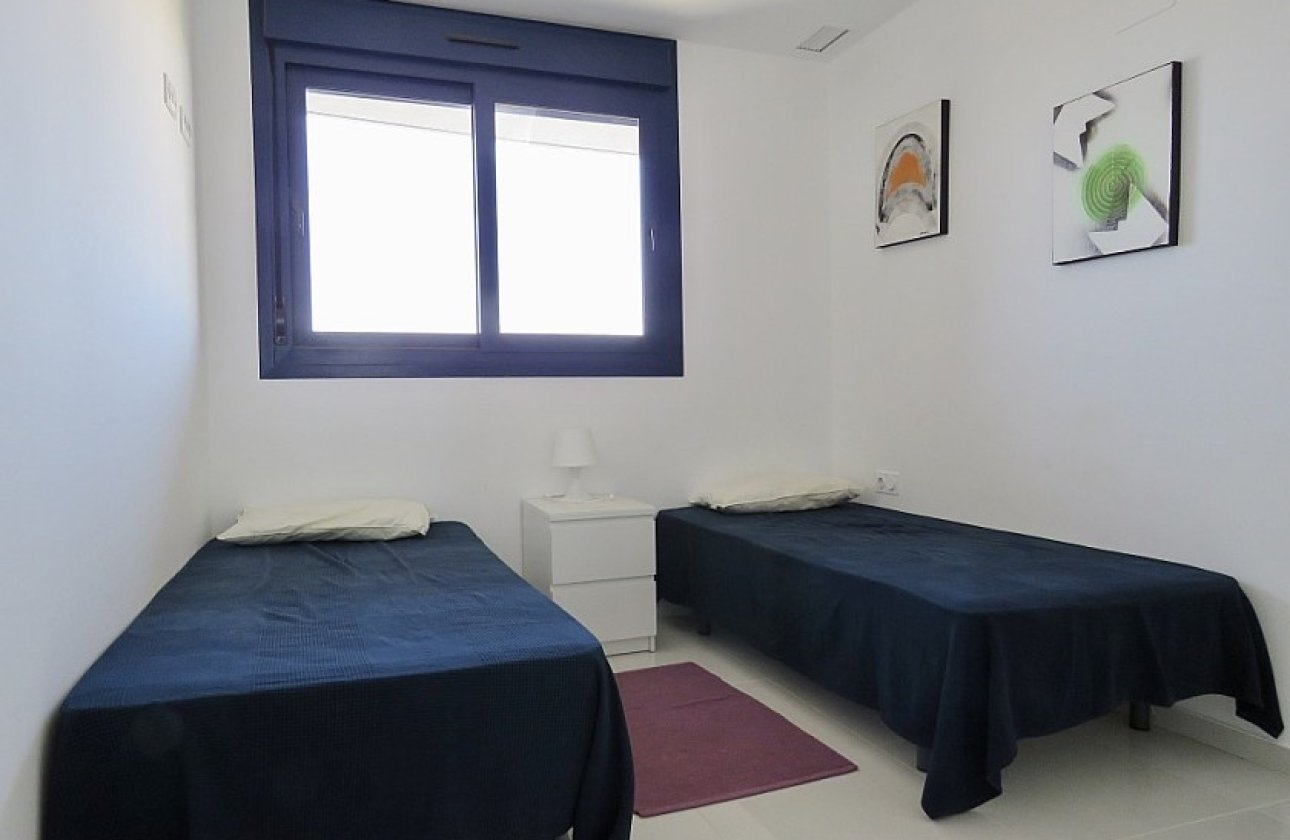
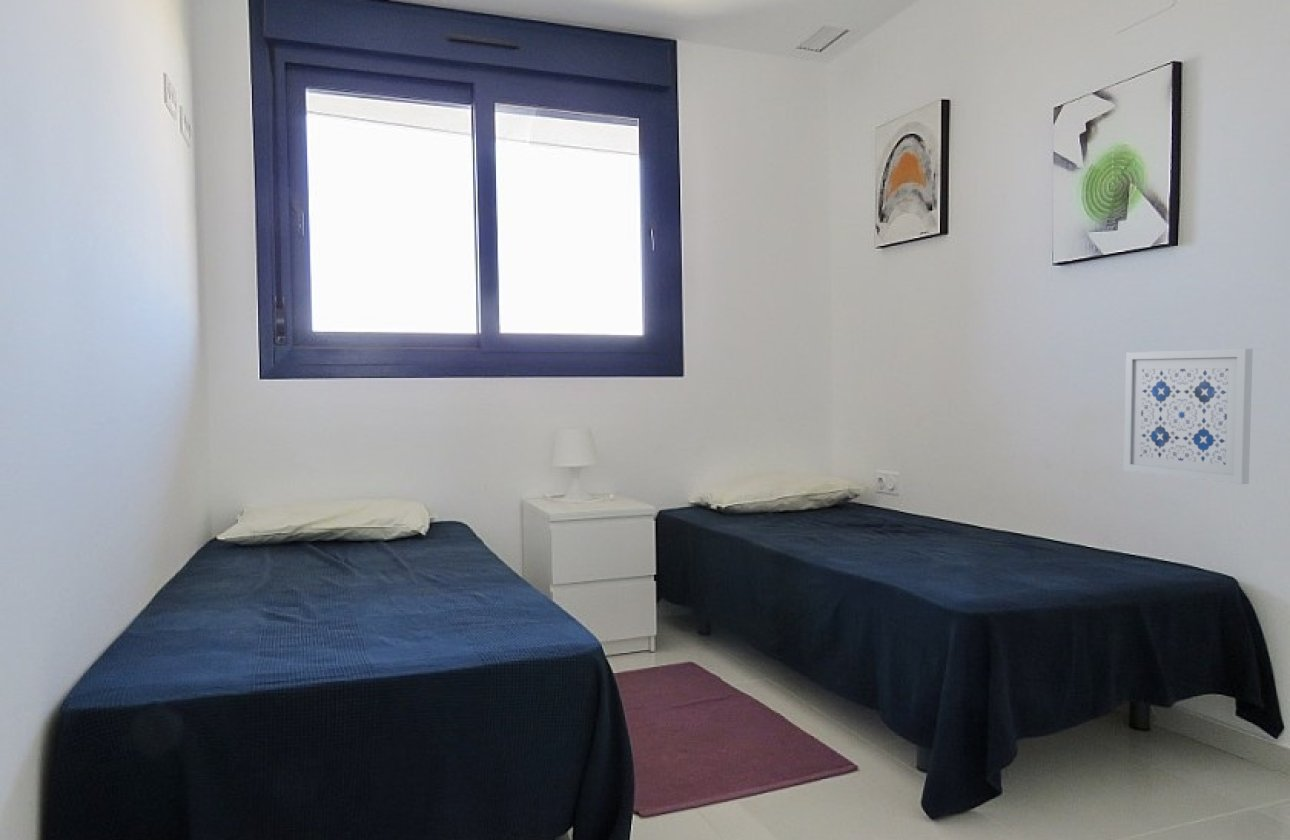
+ wall art (1183, 413)
